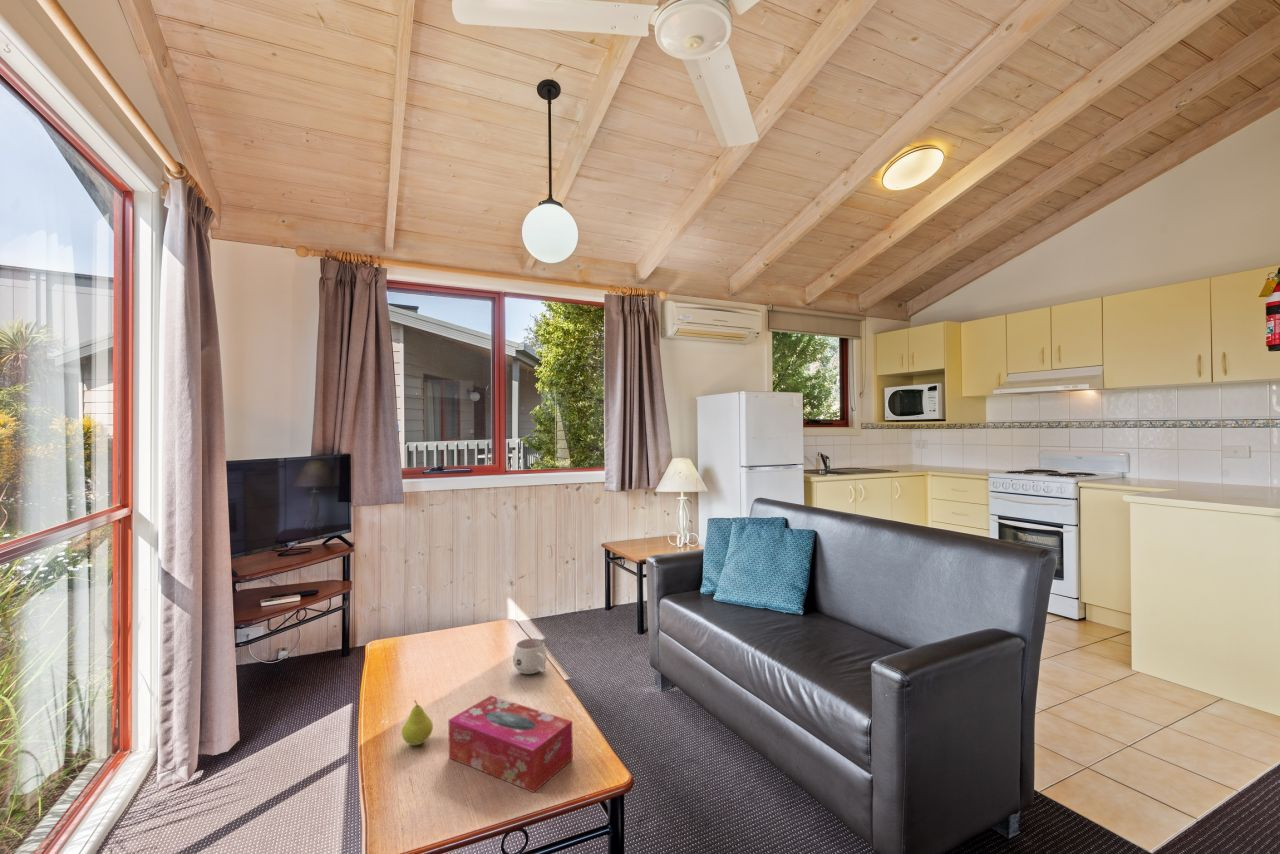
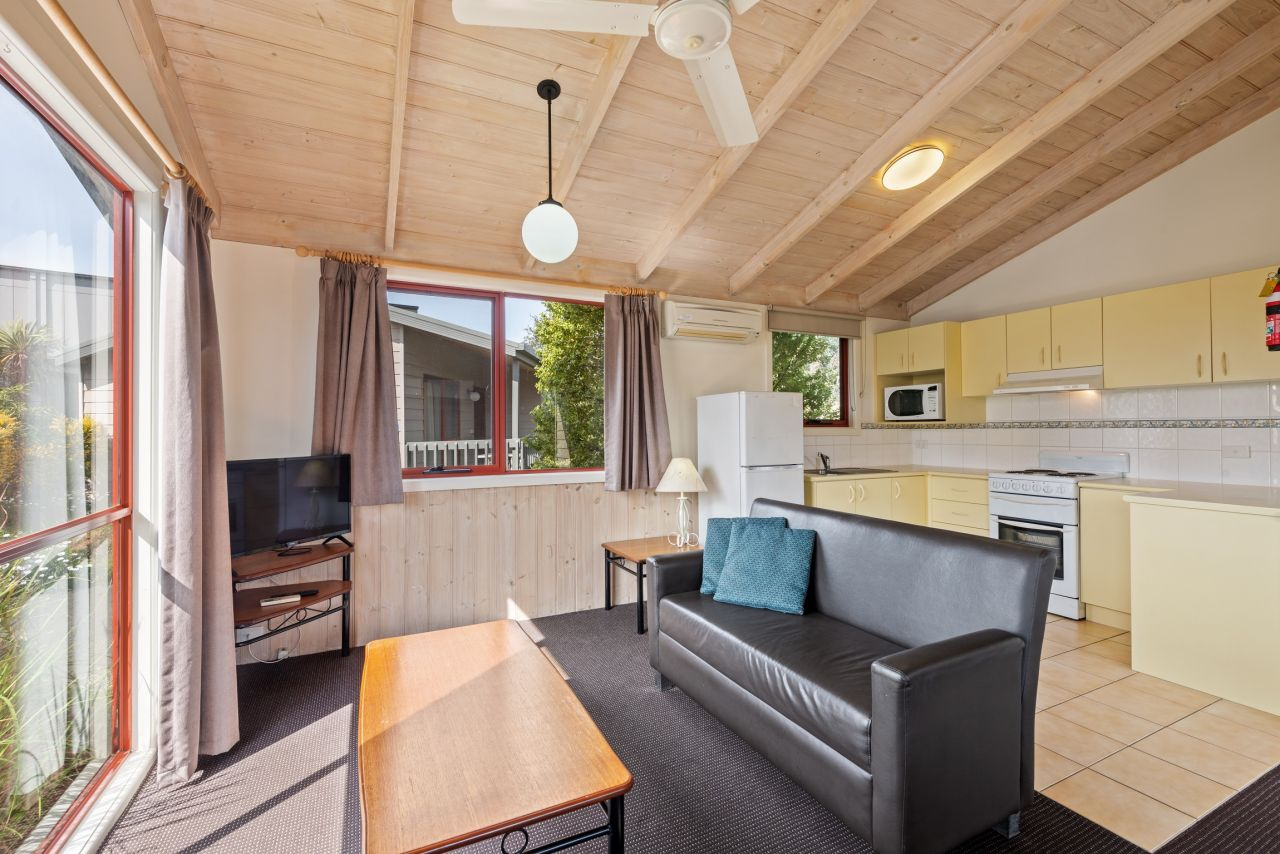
- tissue box (510, 739)
- mug (533, 659)
- fruit (417, 721)
